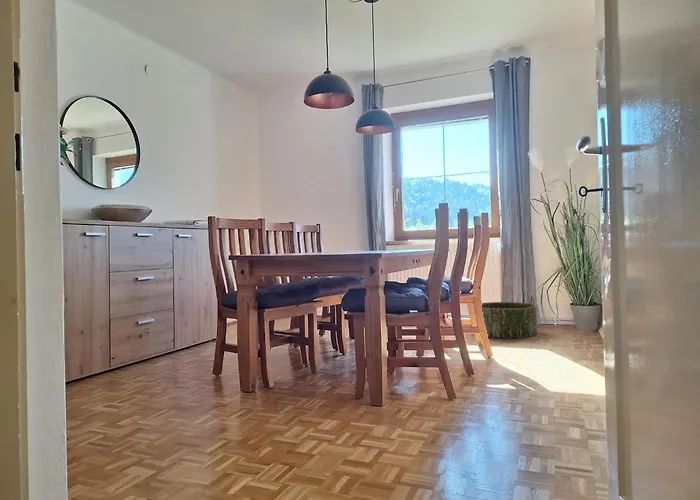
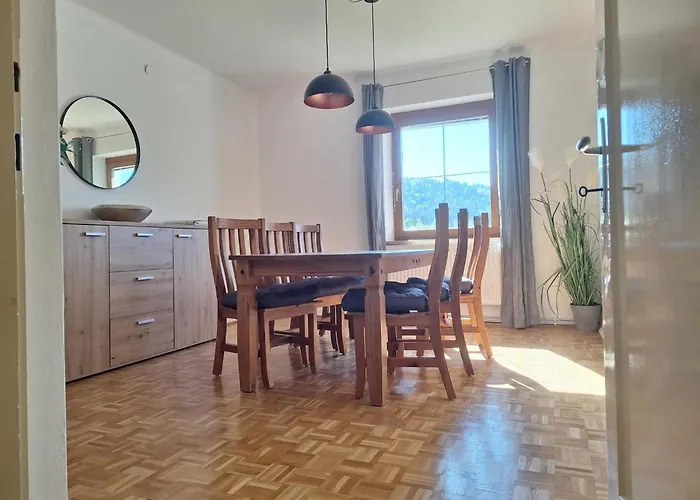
- basket (504, 314)
